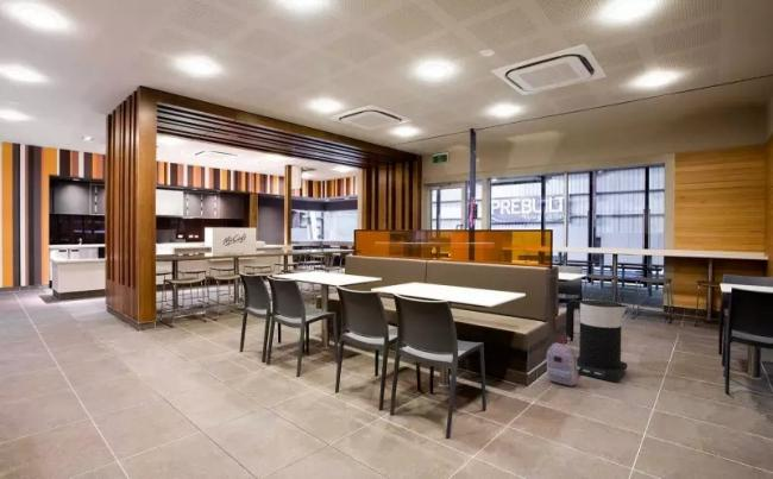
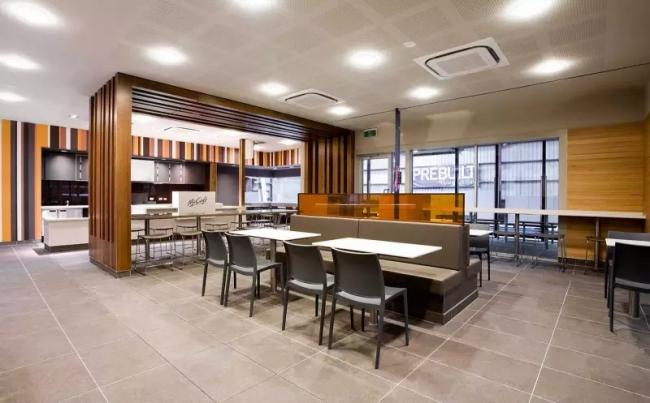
- backpack (563, 359)
- trash can (595, 335)
